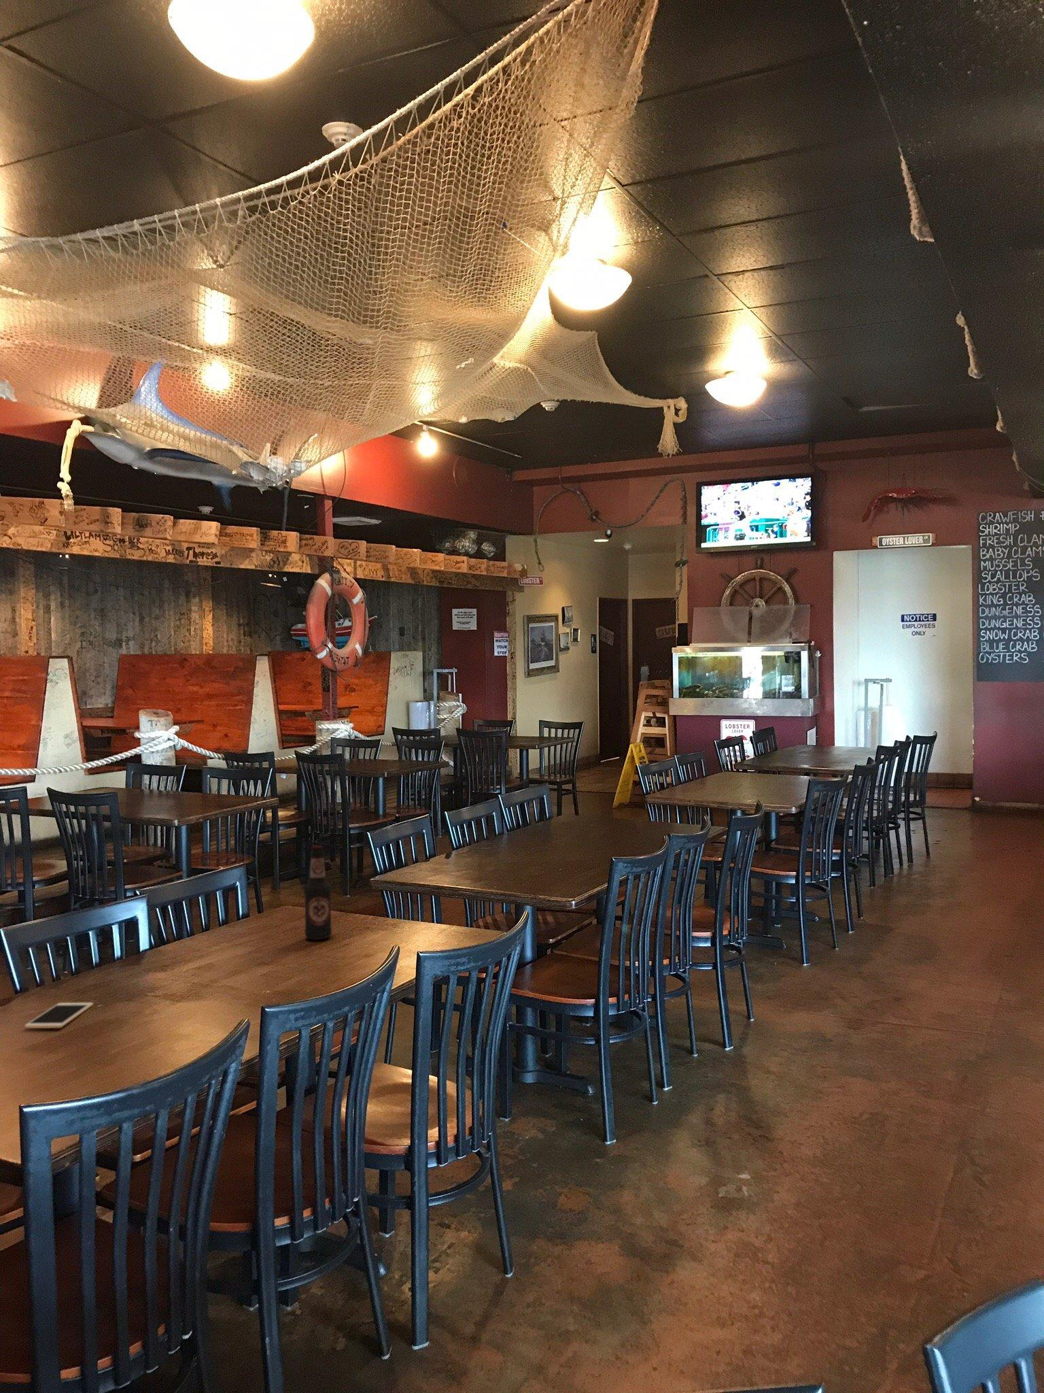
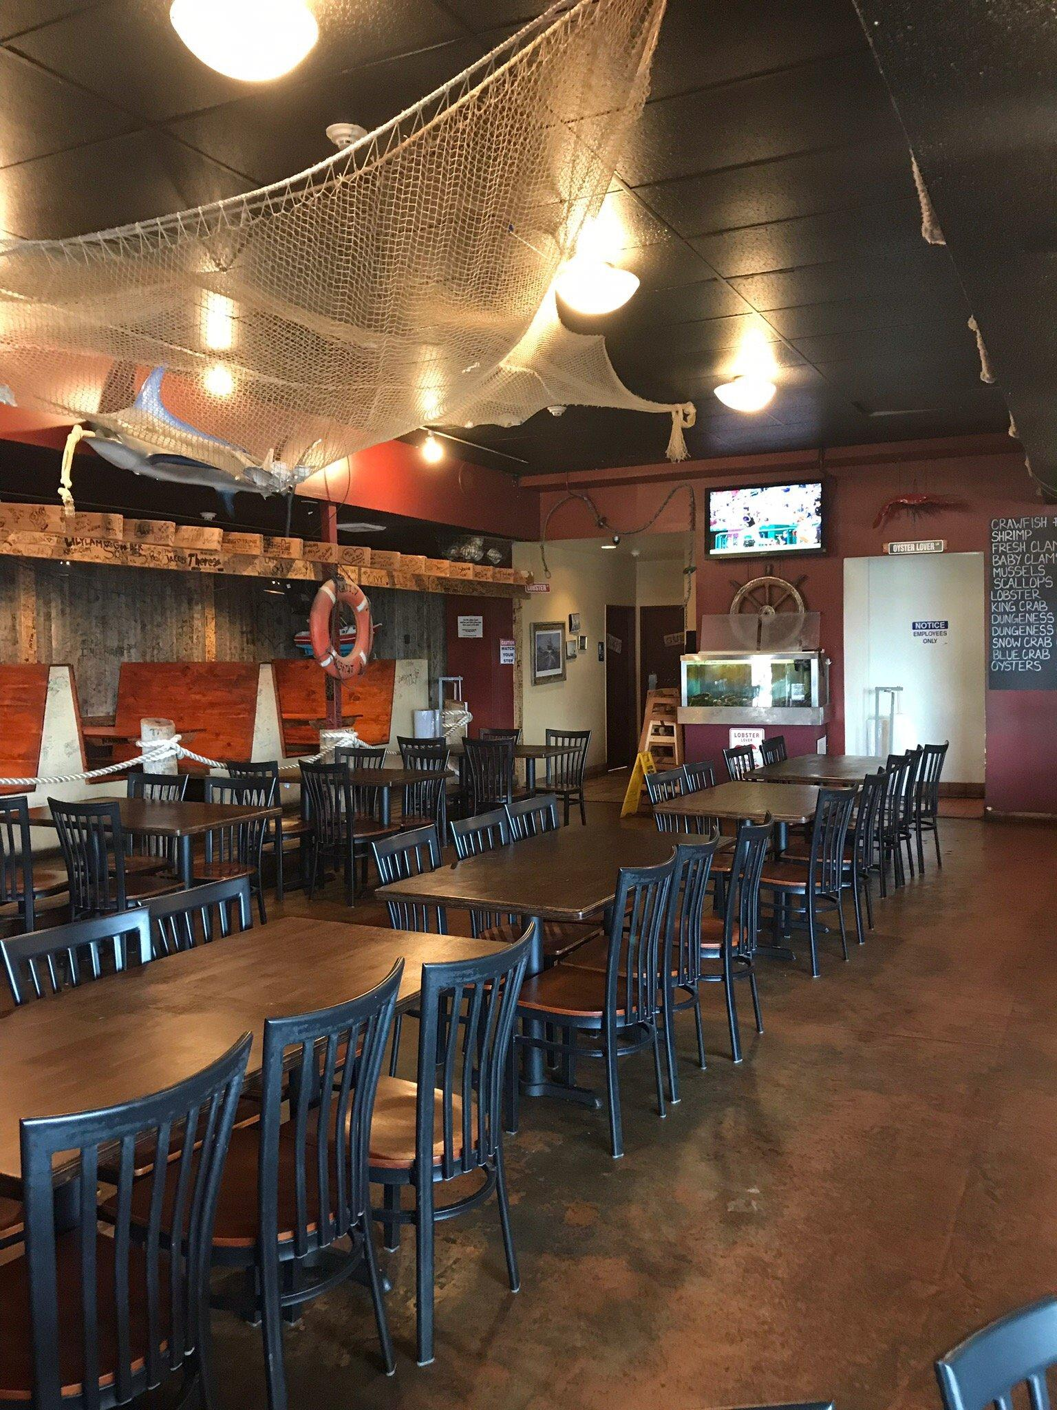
- cell phone (60, 1015)
- bottle (317, 892)
